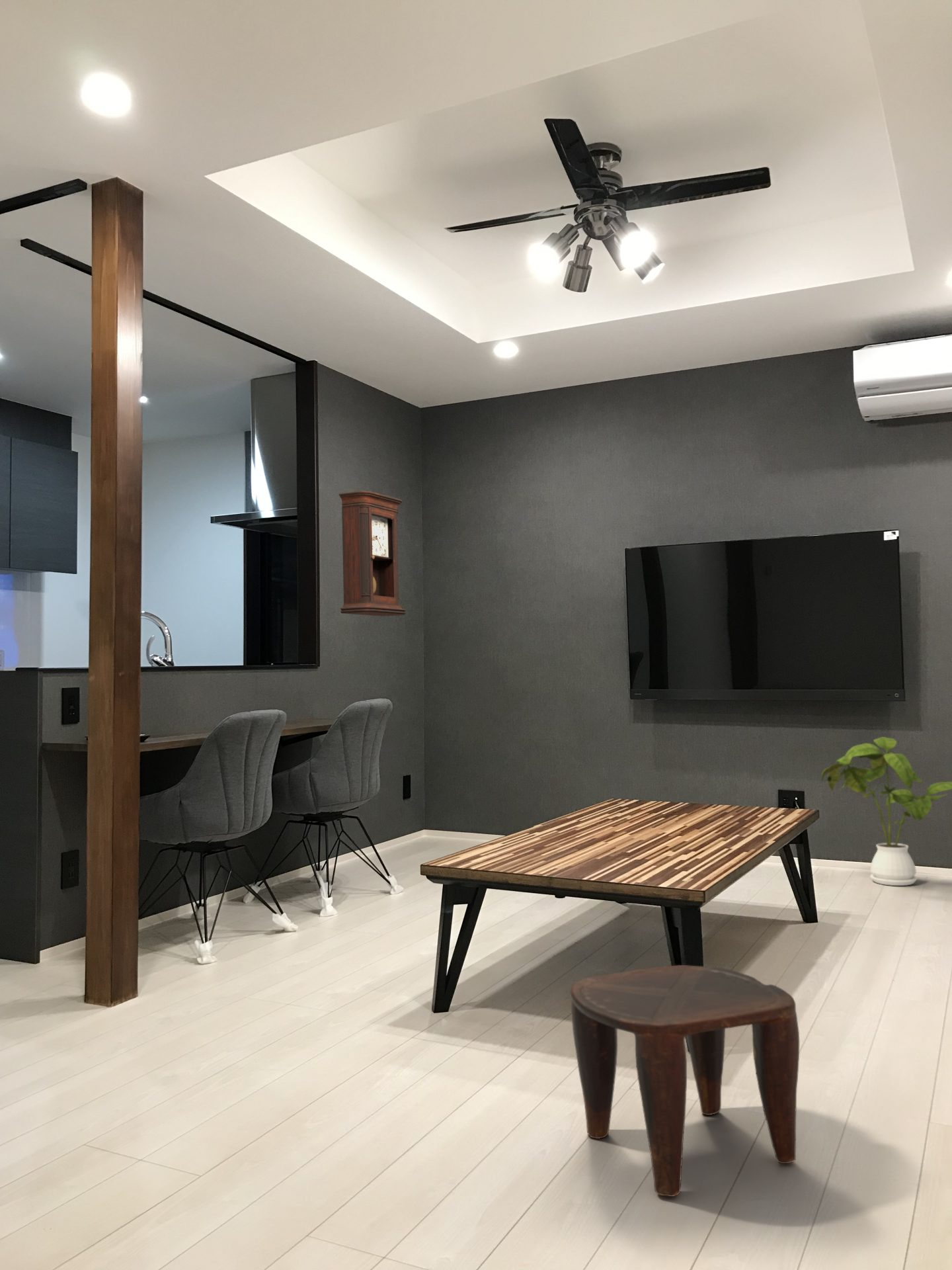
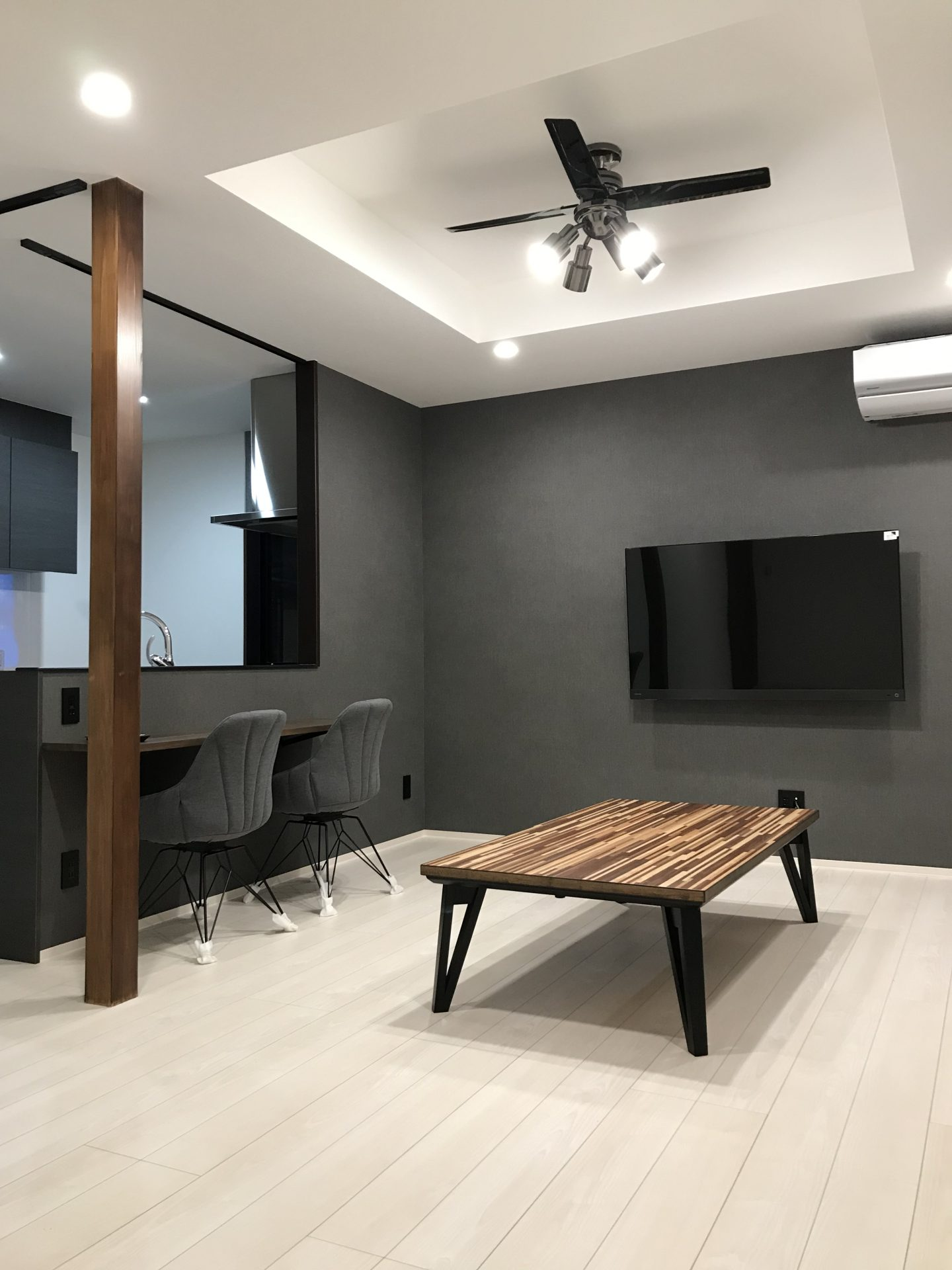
- house plant (890, 812)
- pendulum clock (375, 555)
- stool (682, 1068)
